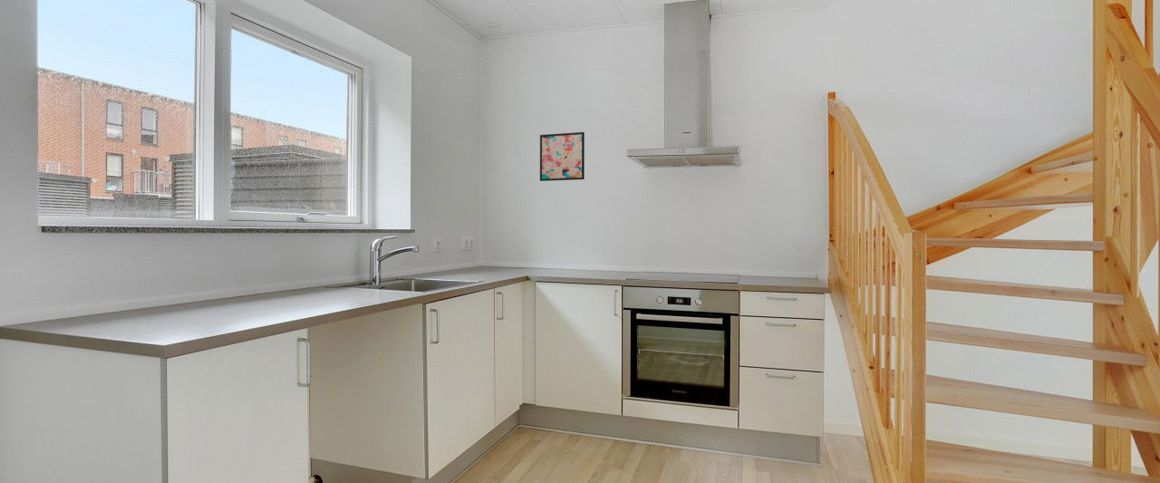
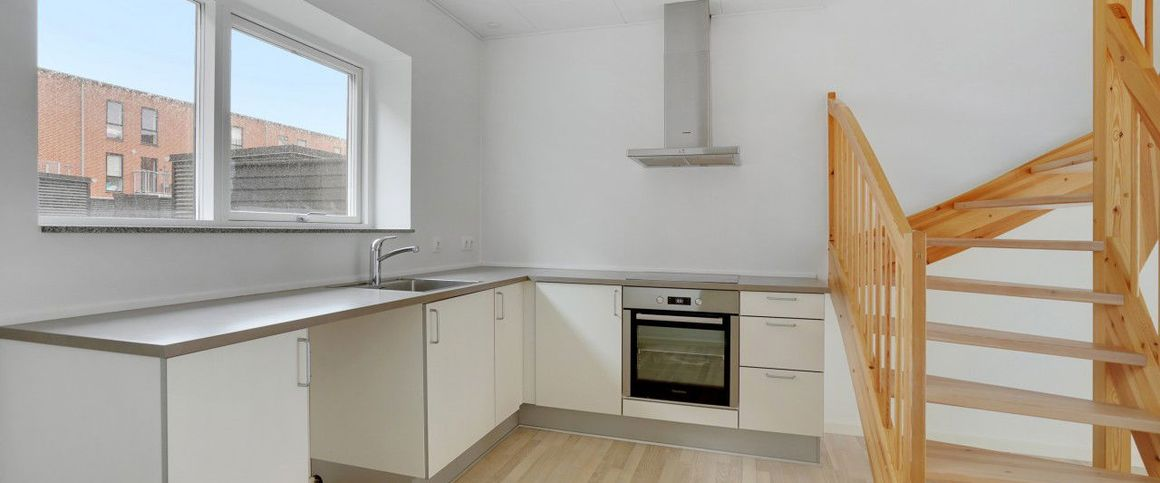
- wall art (561, 156)
